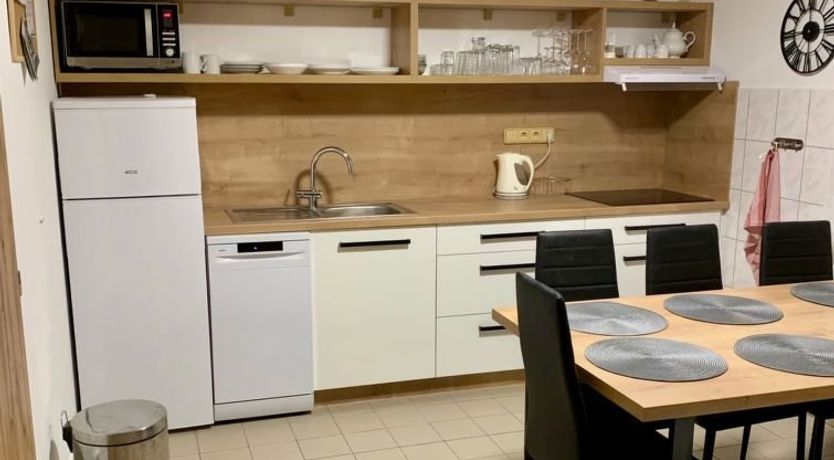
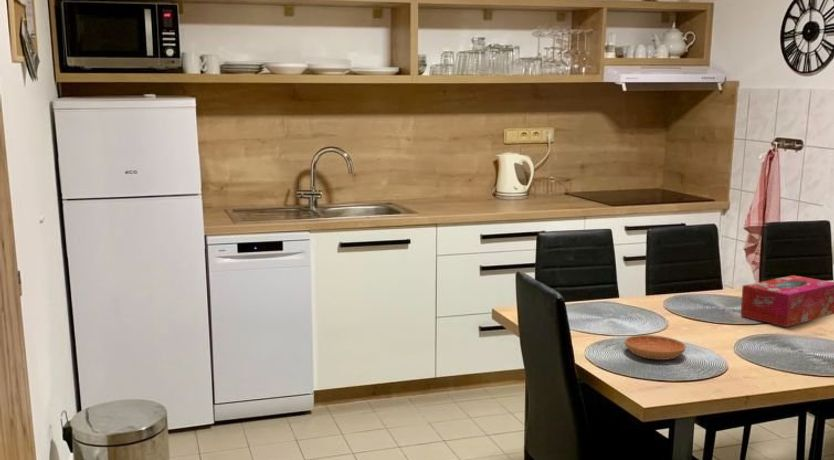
+ saucer (654, 347)
+ tissue box (789, 299)
